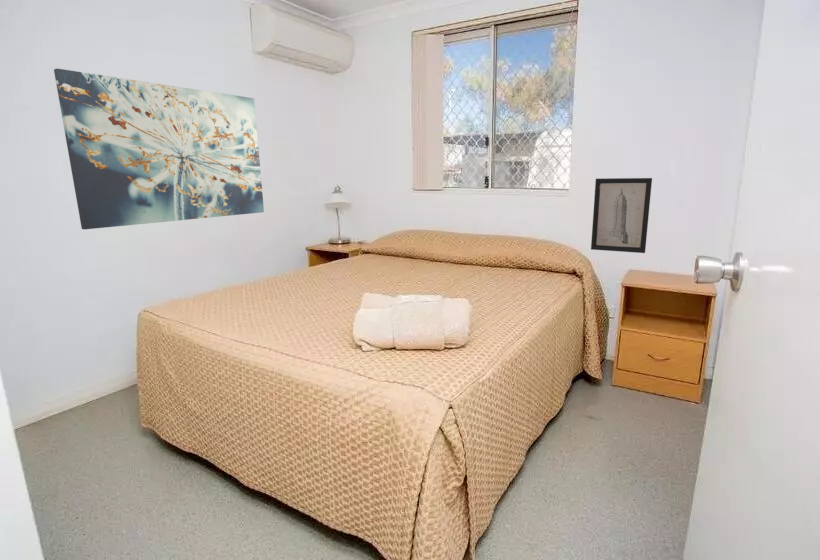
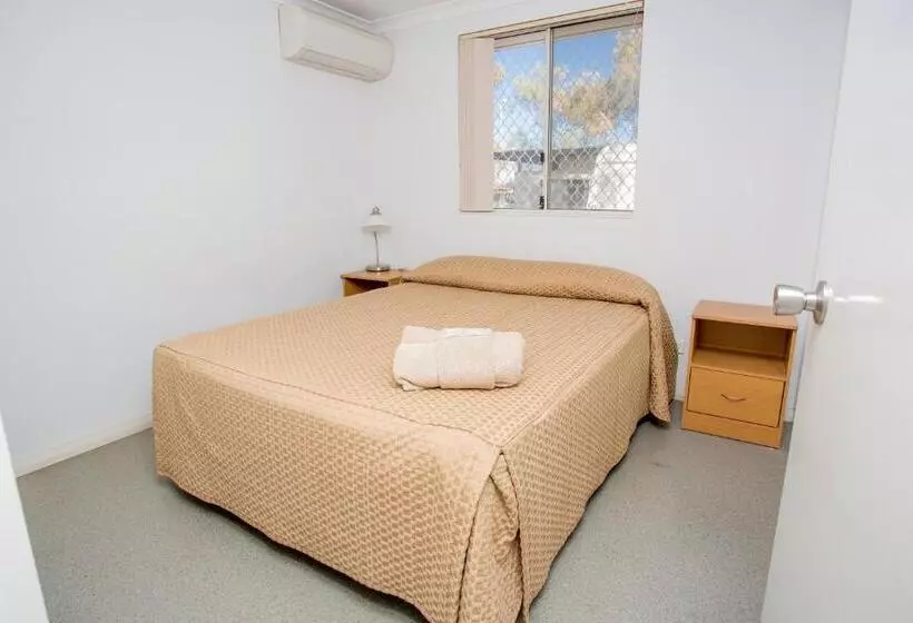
- wall art (179, 154)
- wall art (620, 215)
